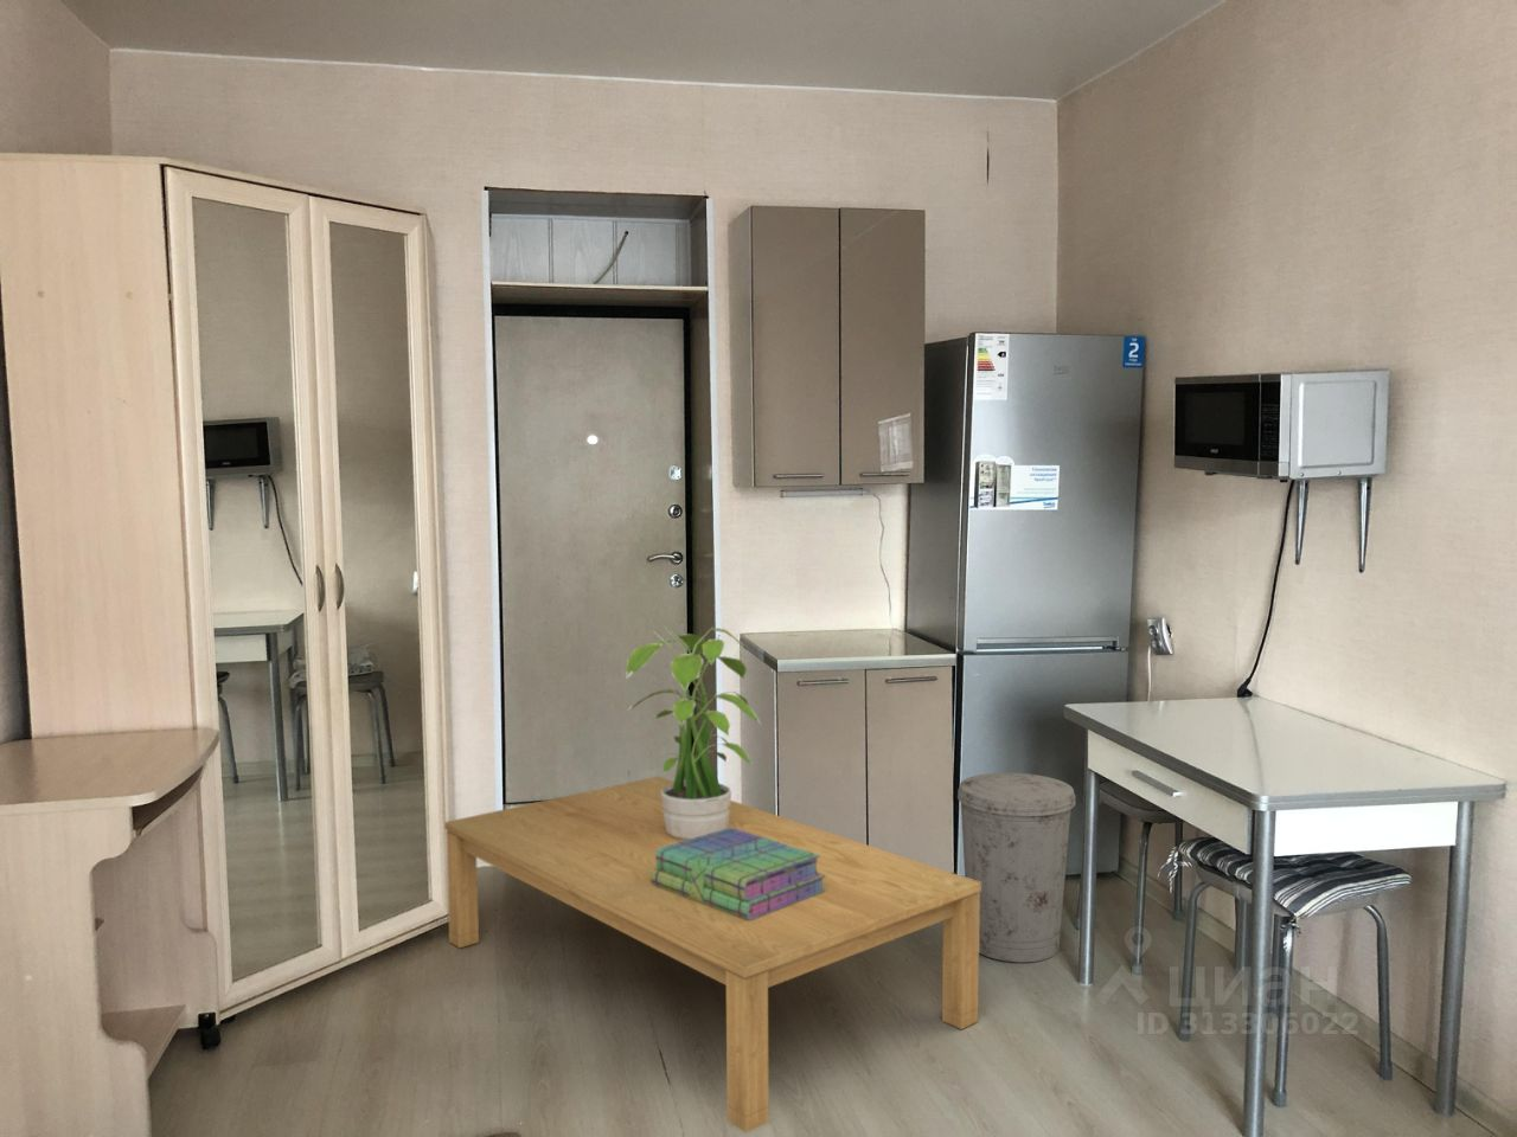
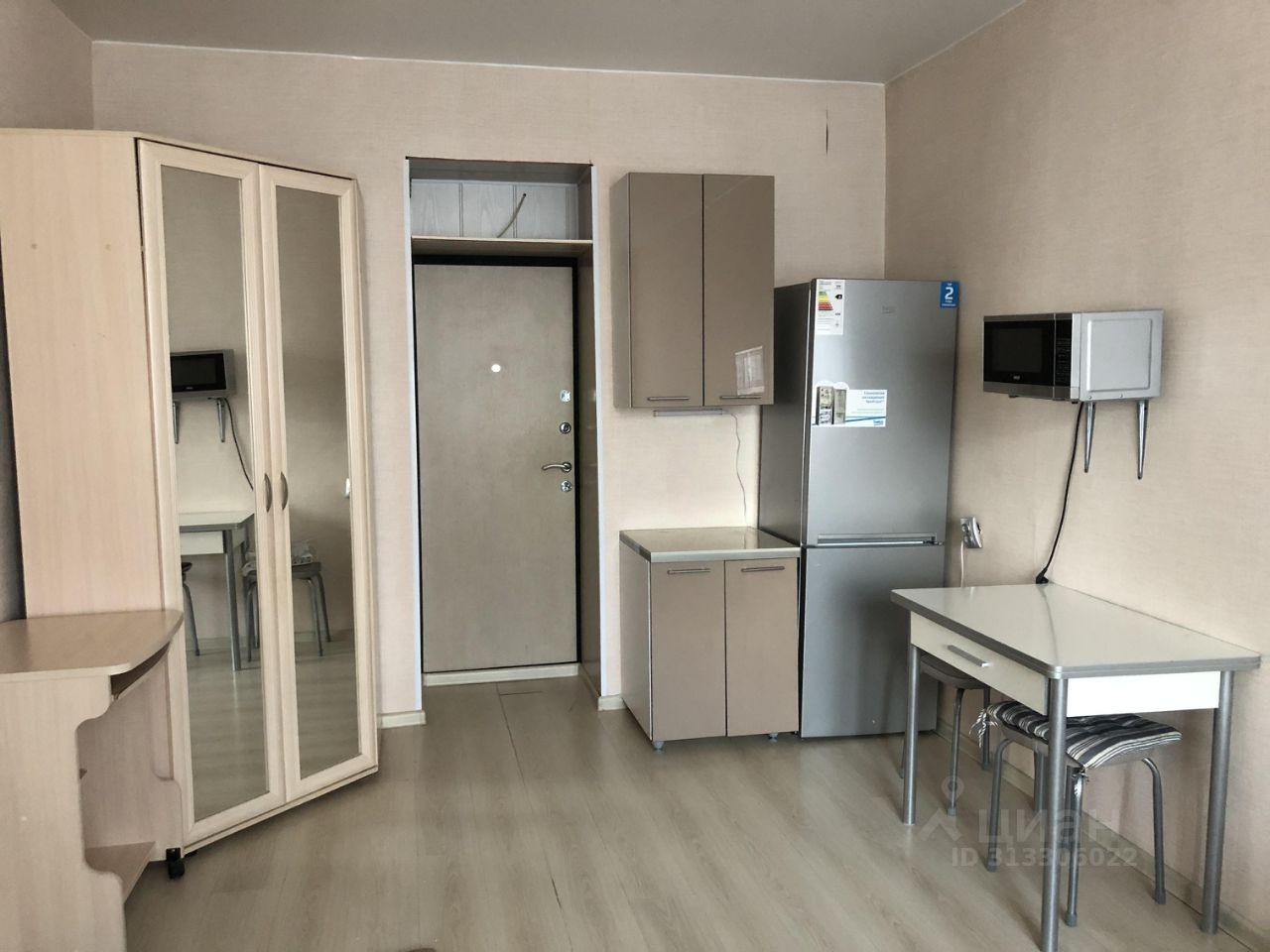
- stack of books (737, 869)
- trash can (1014, 862)
- potted plant (688, 732)
- coffee table (690, 915)
